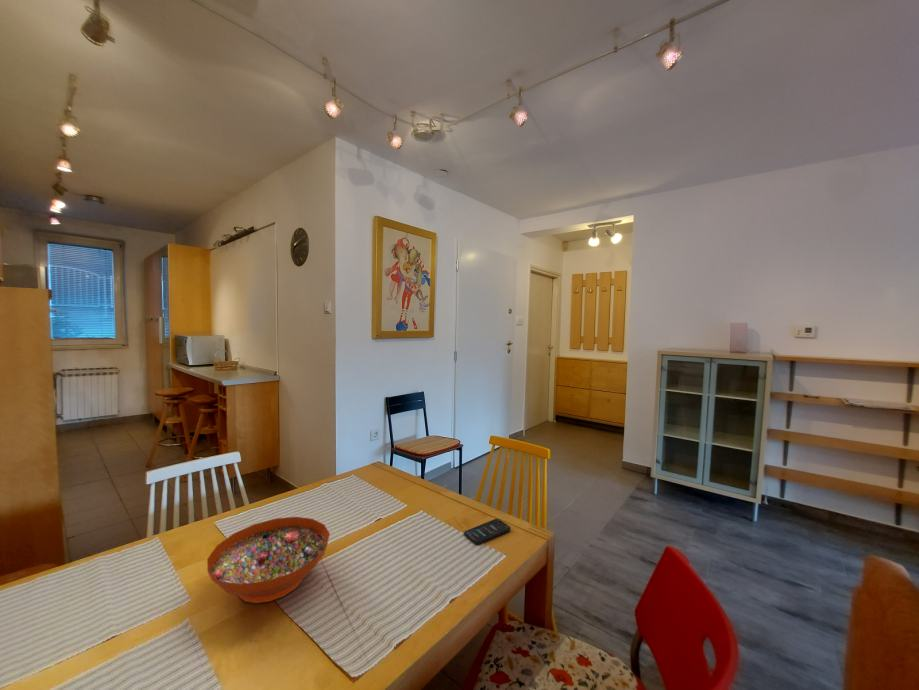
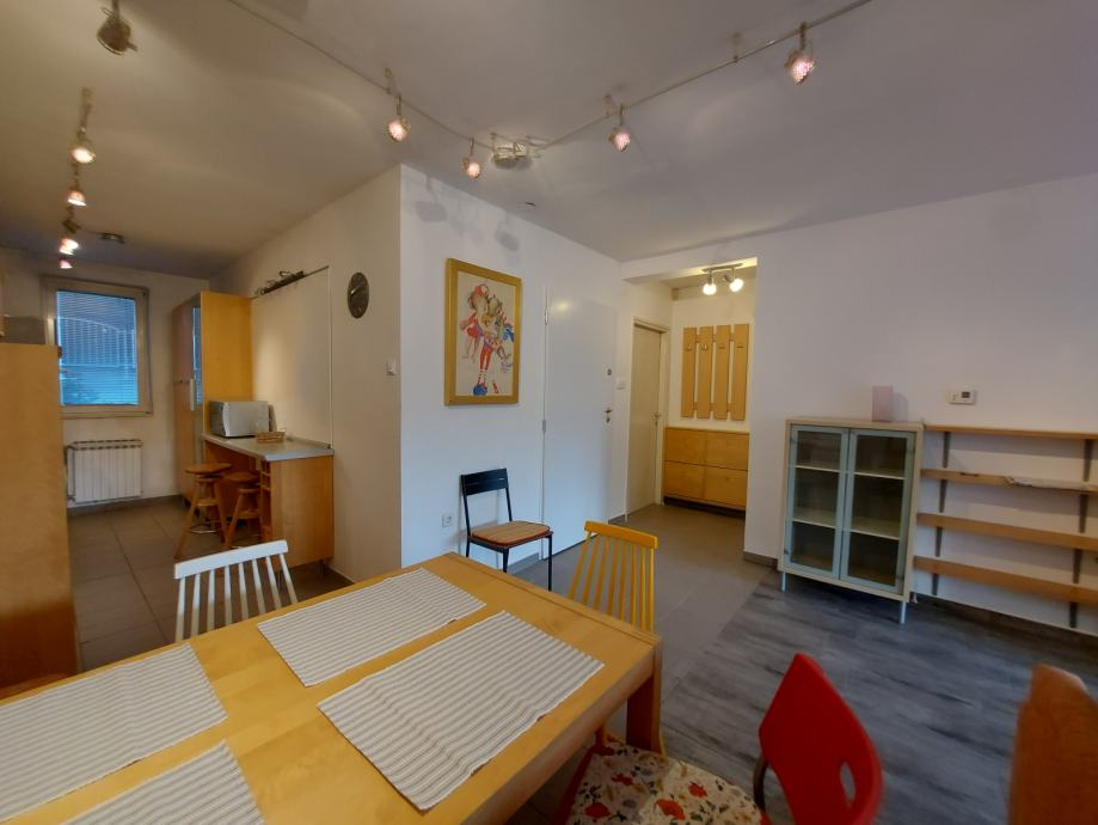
- smartphone (487, 530)
- decorative bowl (272, 562)
